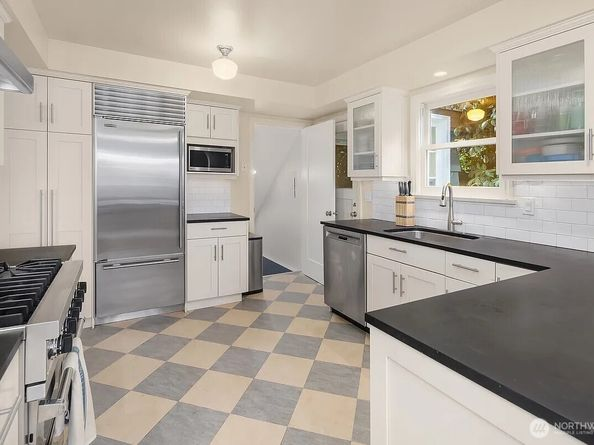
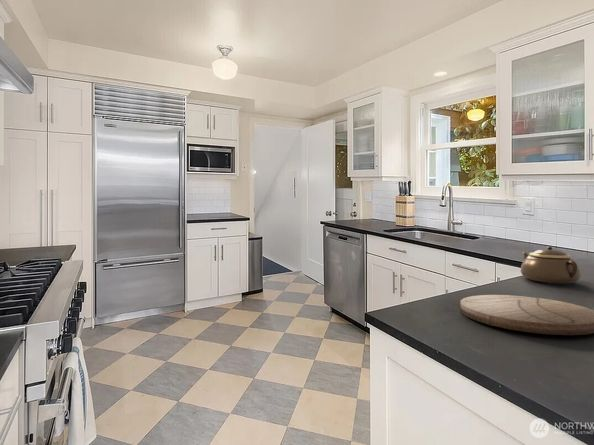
+ cutting board (525, 311)
+ teapot (547, 263)
